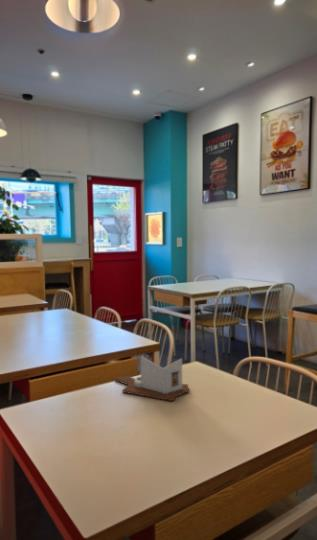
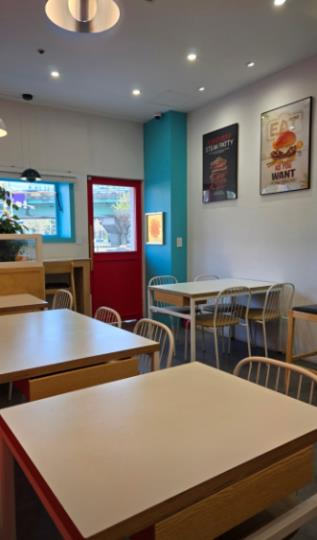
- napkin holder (152, 370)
